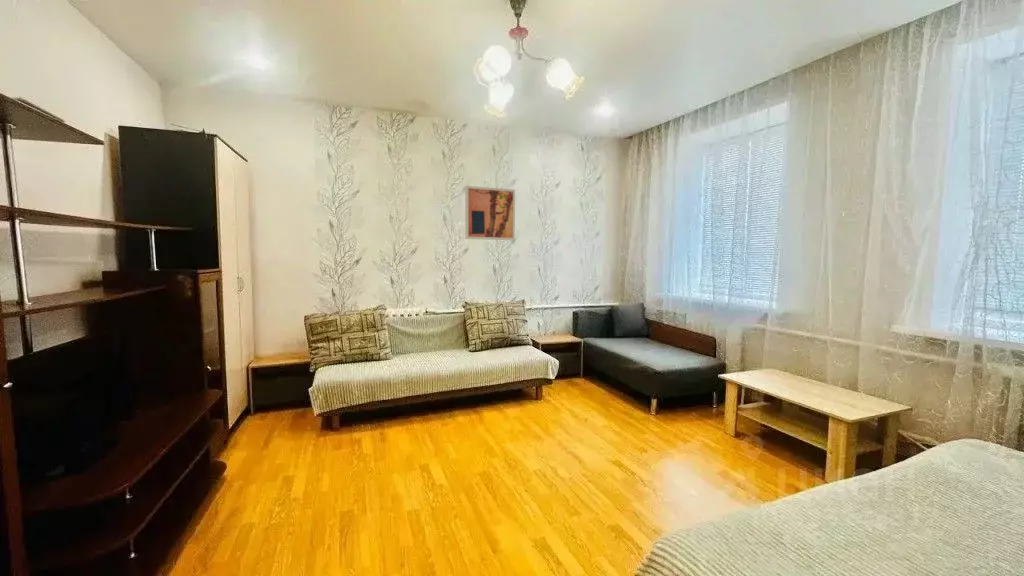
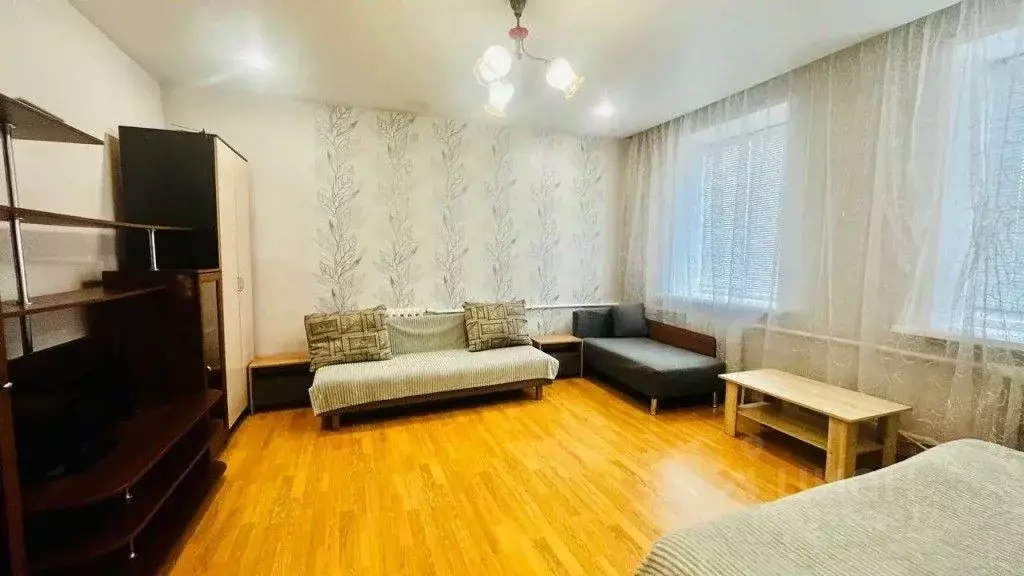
- wall art (490, 213)
